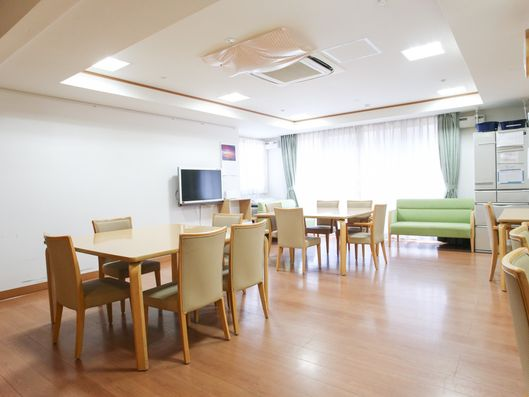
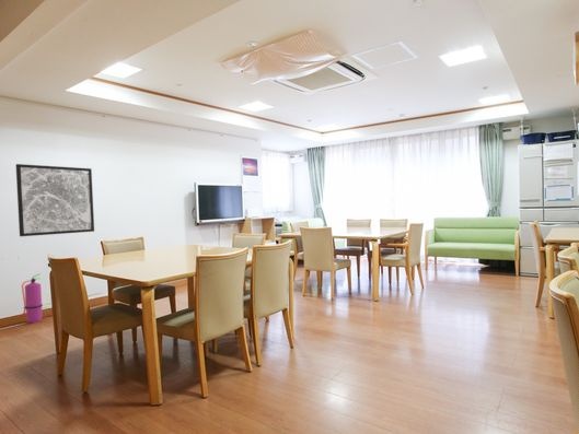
+ wall art (57, 200)
+ fire extinguisher (31, 297)
